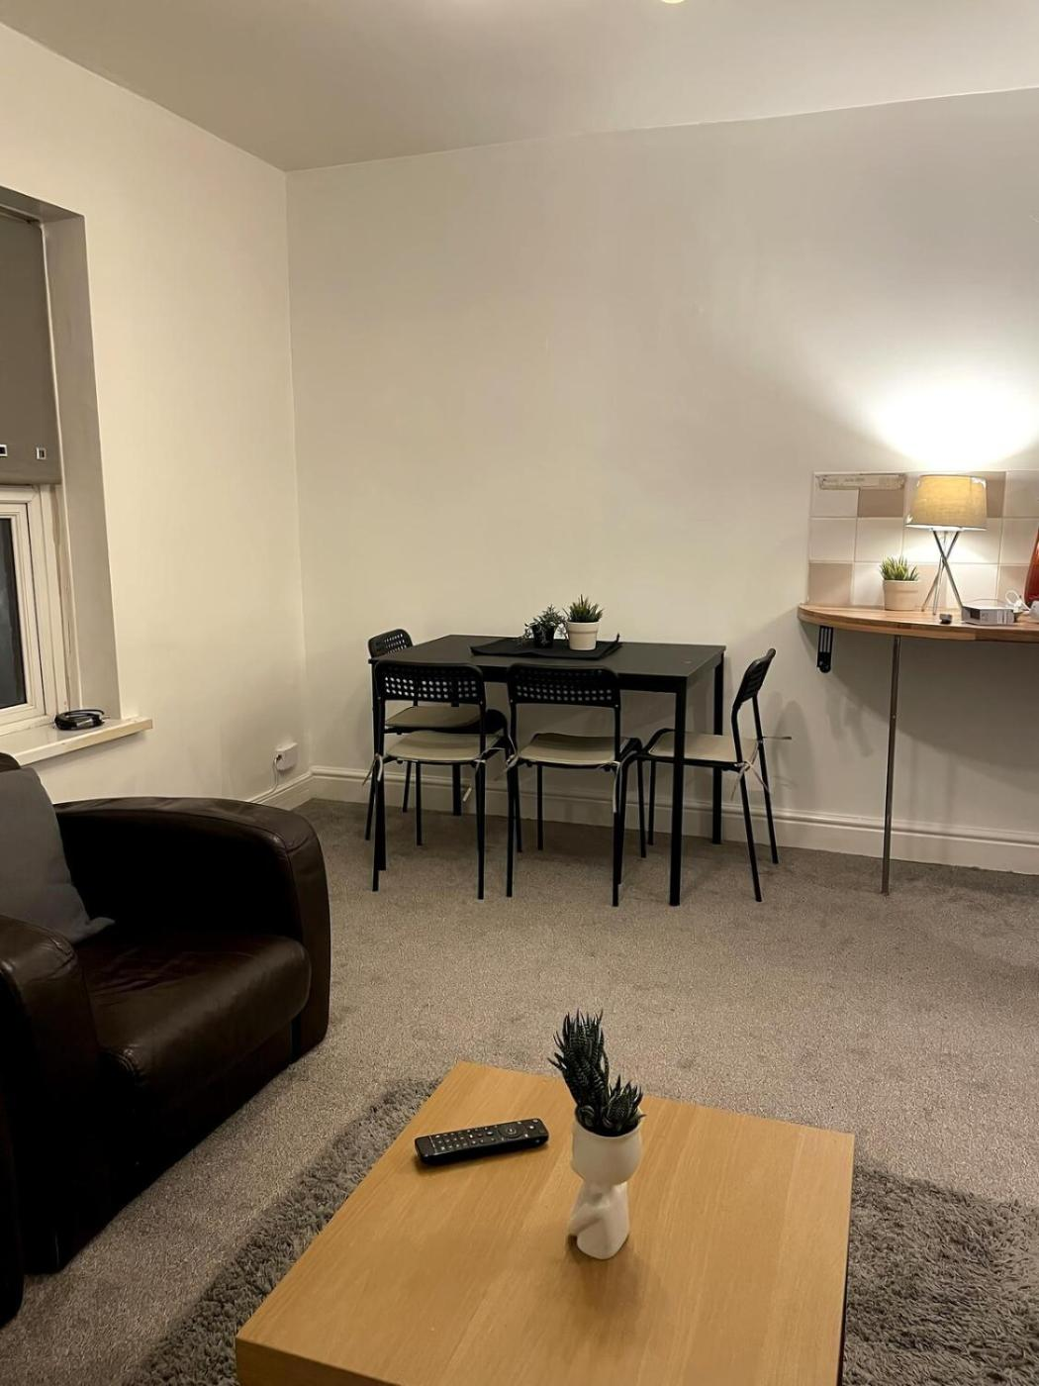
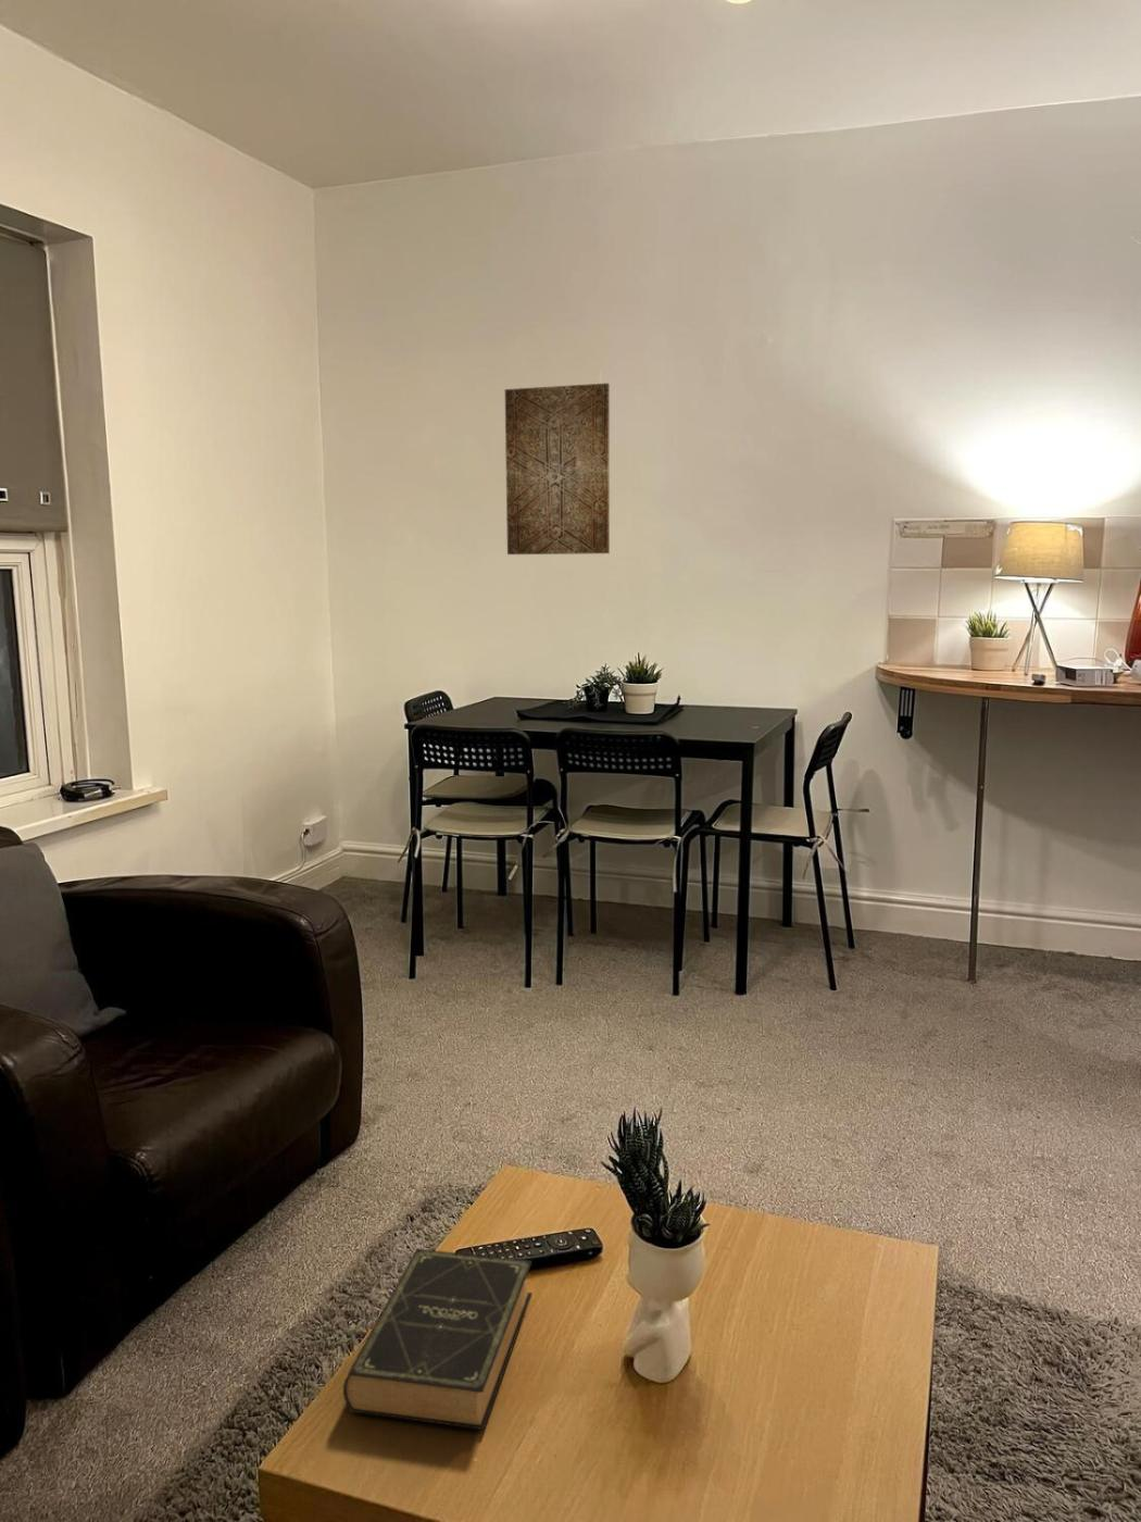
+ wall art (556, 471)
+ book (445, 1329)
